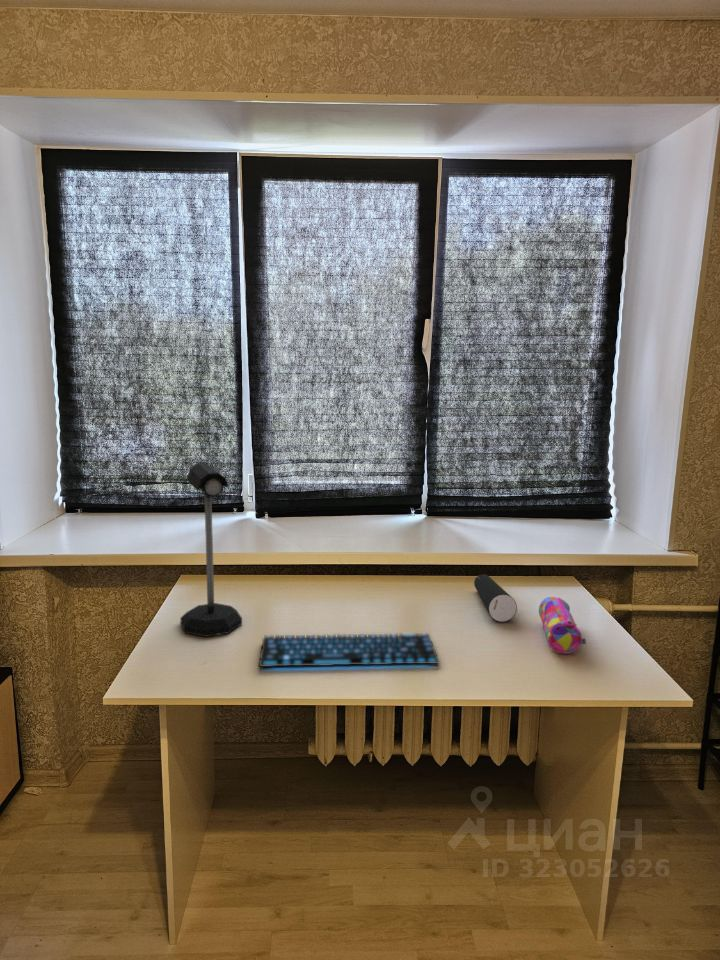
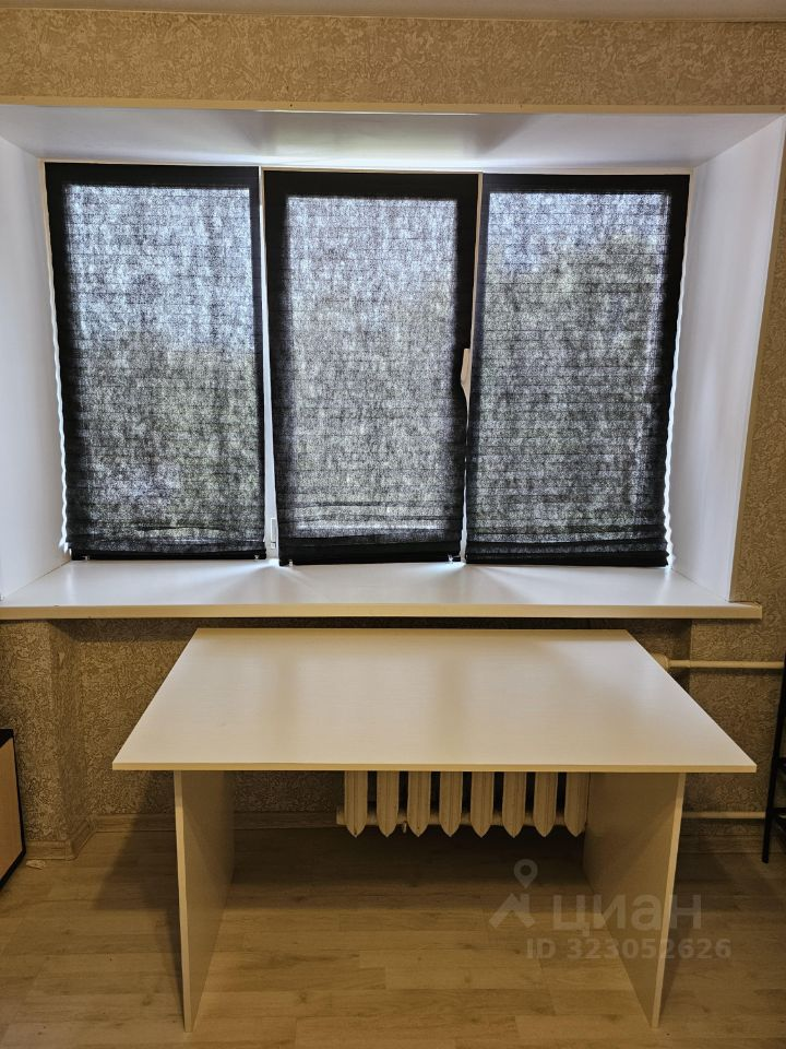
- speaker (492, 592)
- keyboard (348, 649)
- pencil case (559, 623)
- mailbox (209, 547)
